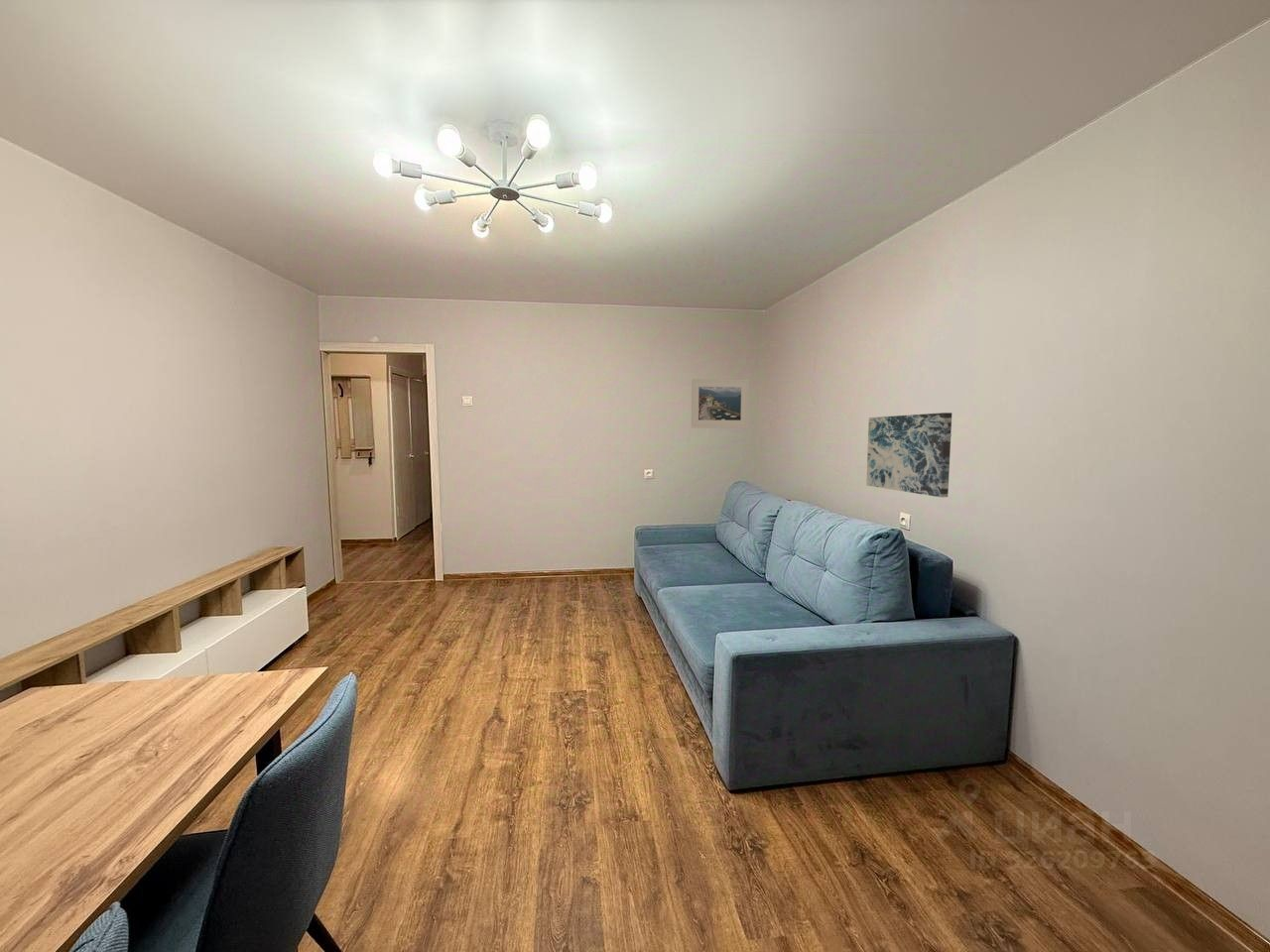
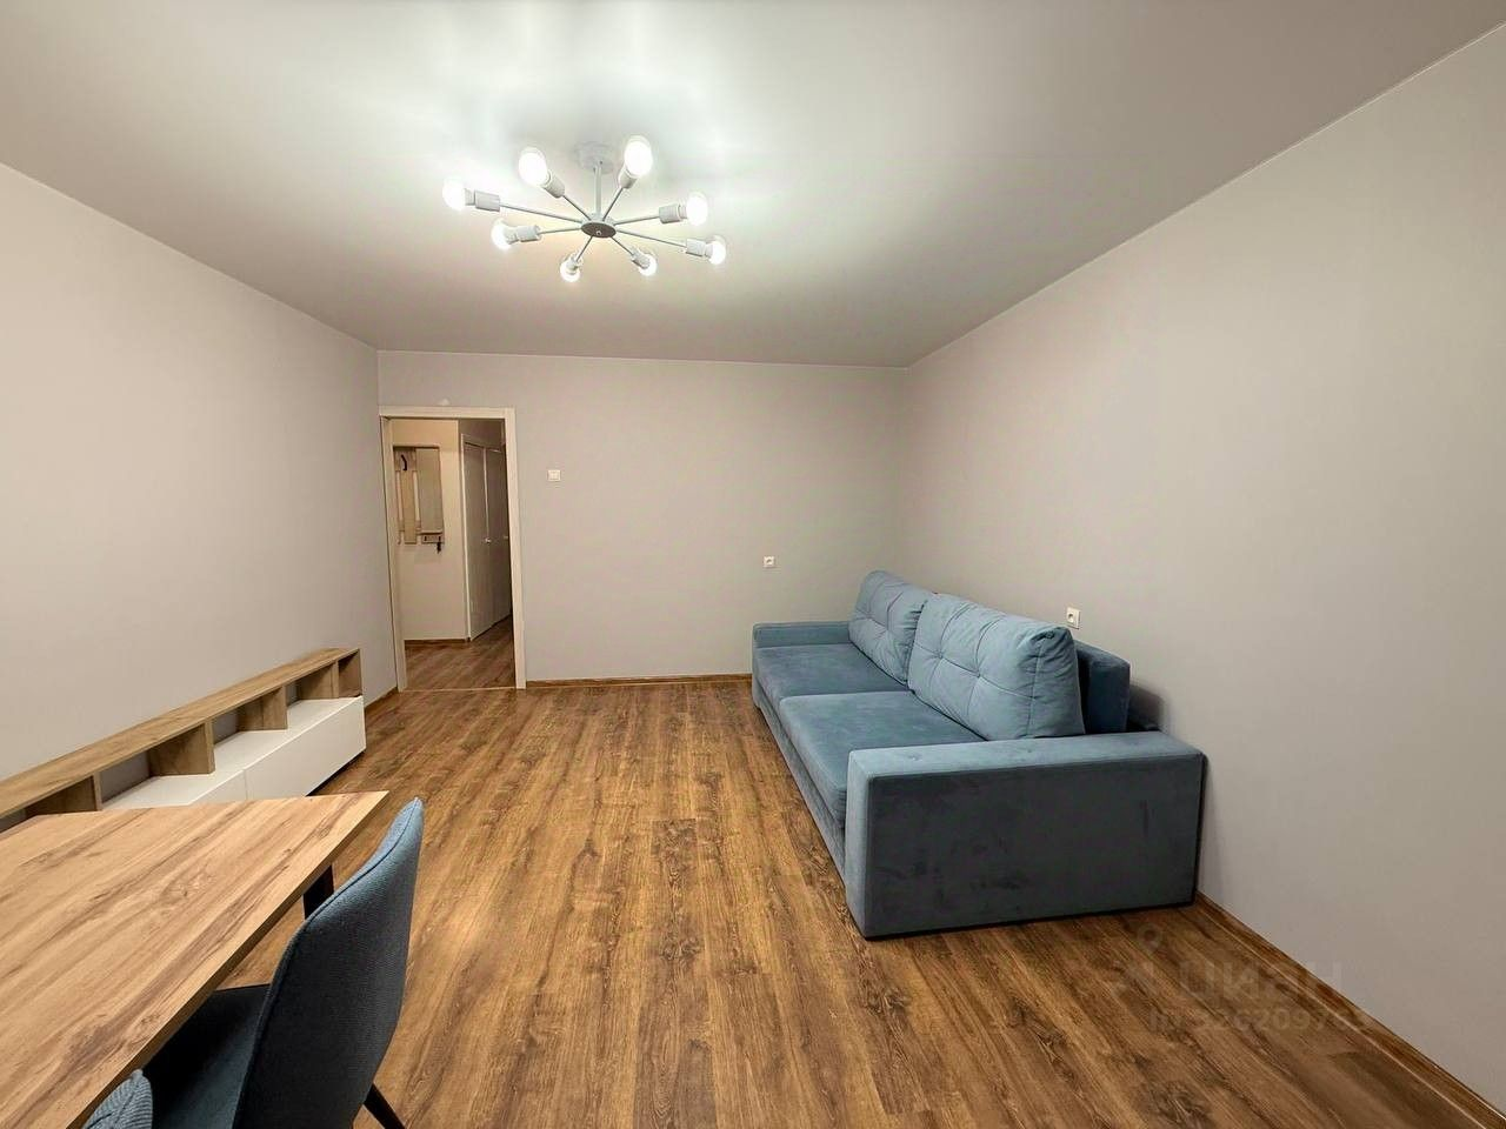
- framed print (719, 404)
- wall art (904, 453)
